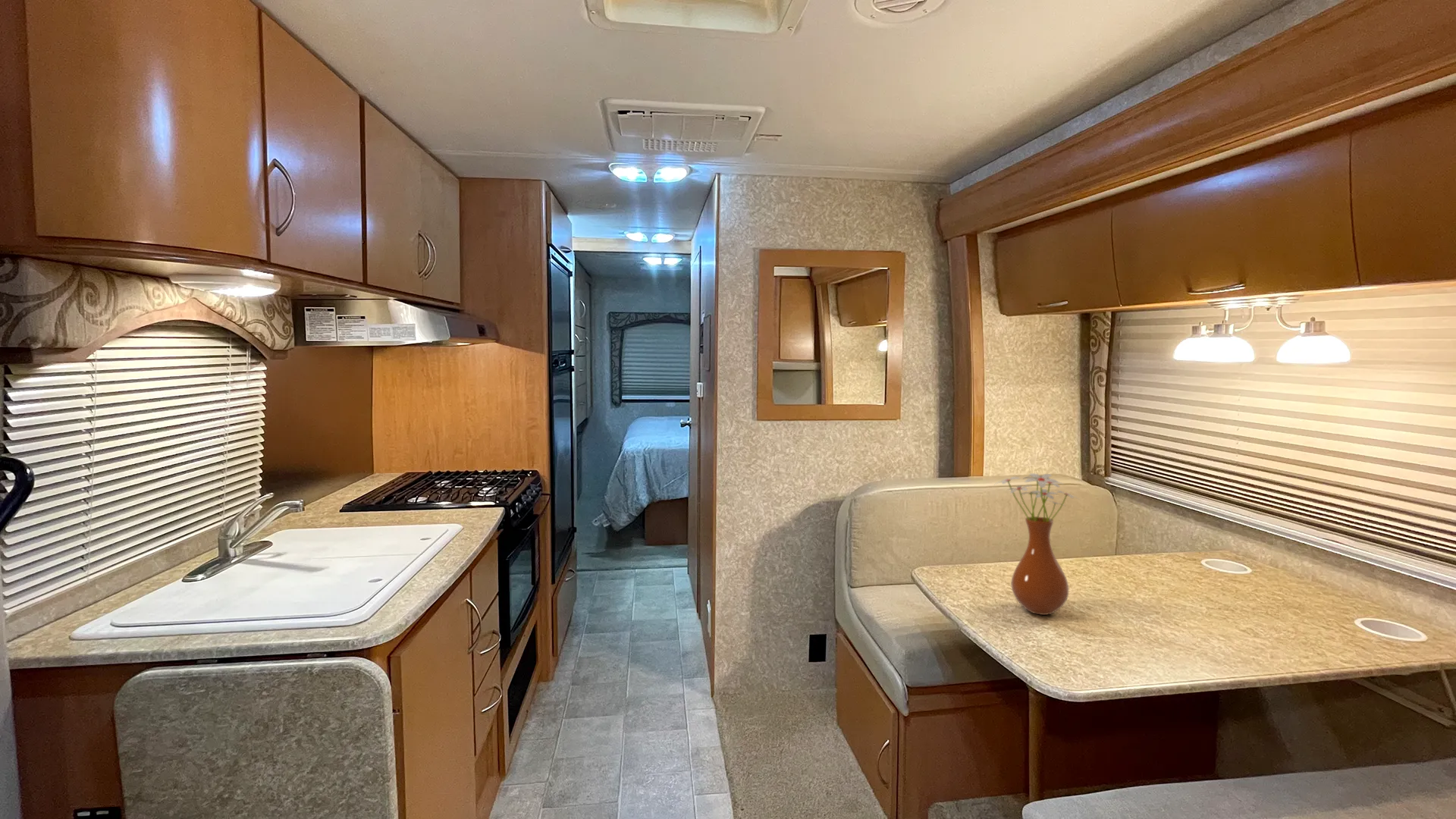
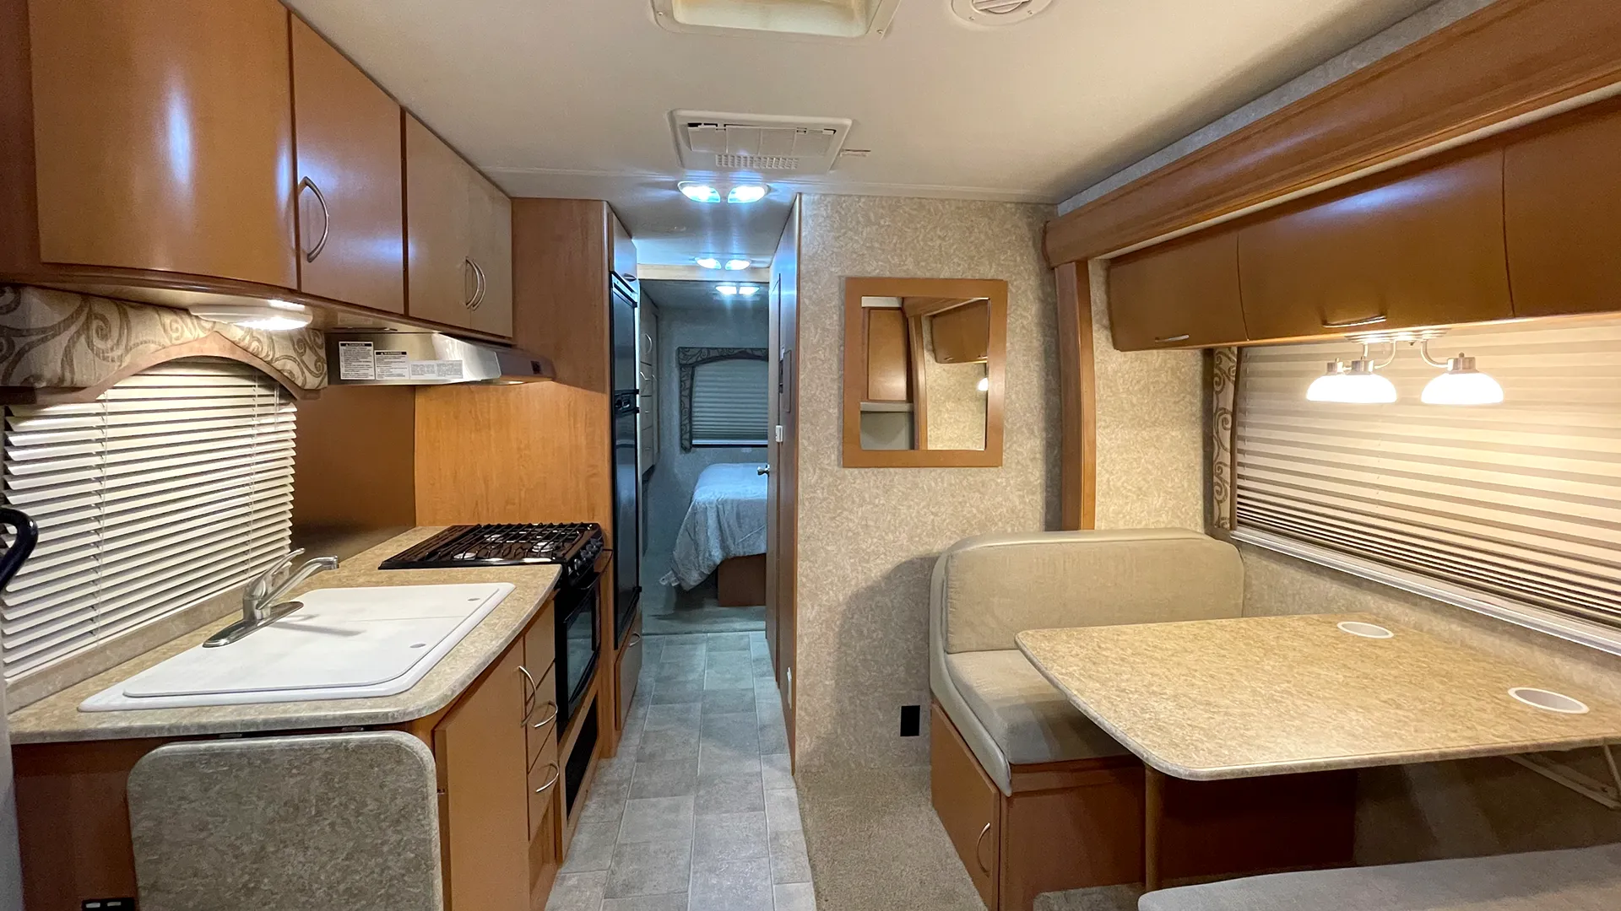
- vase (1036, 541)
